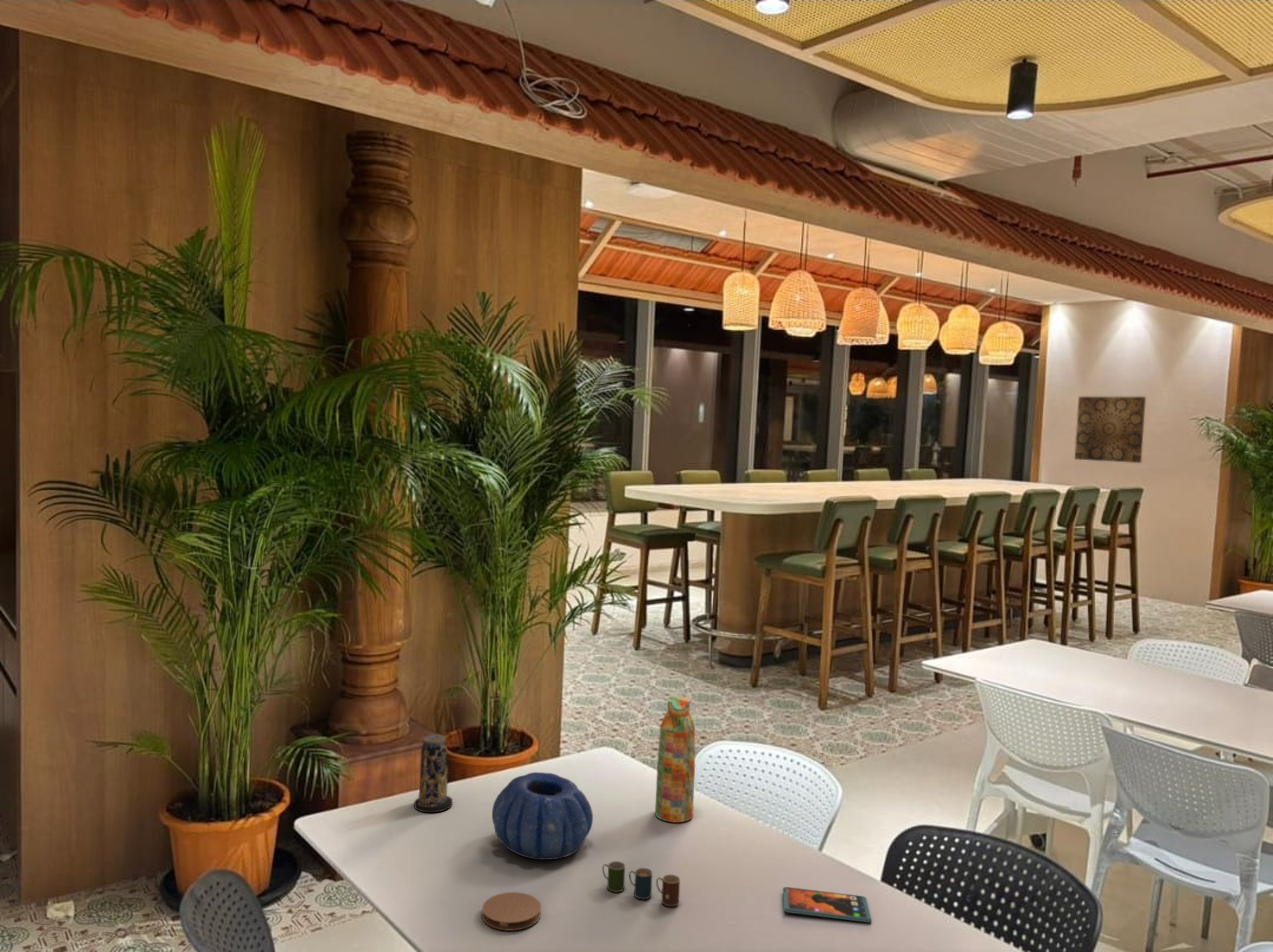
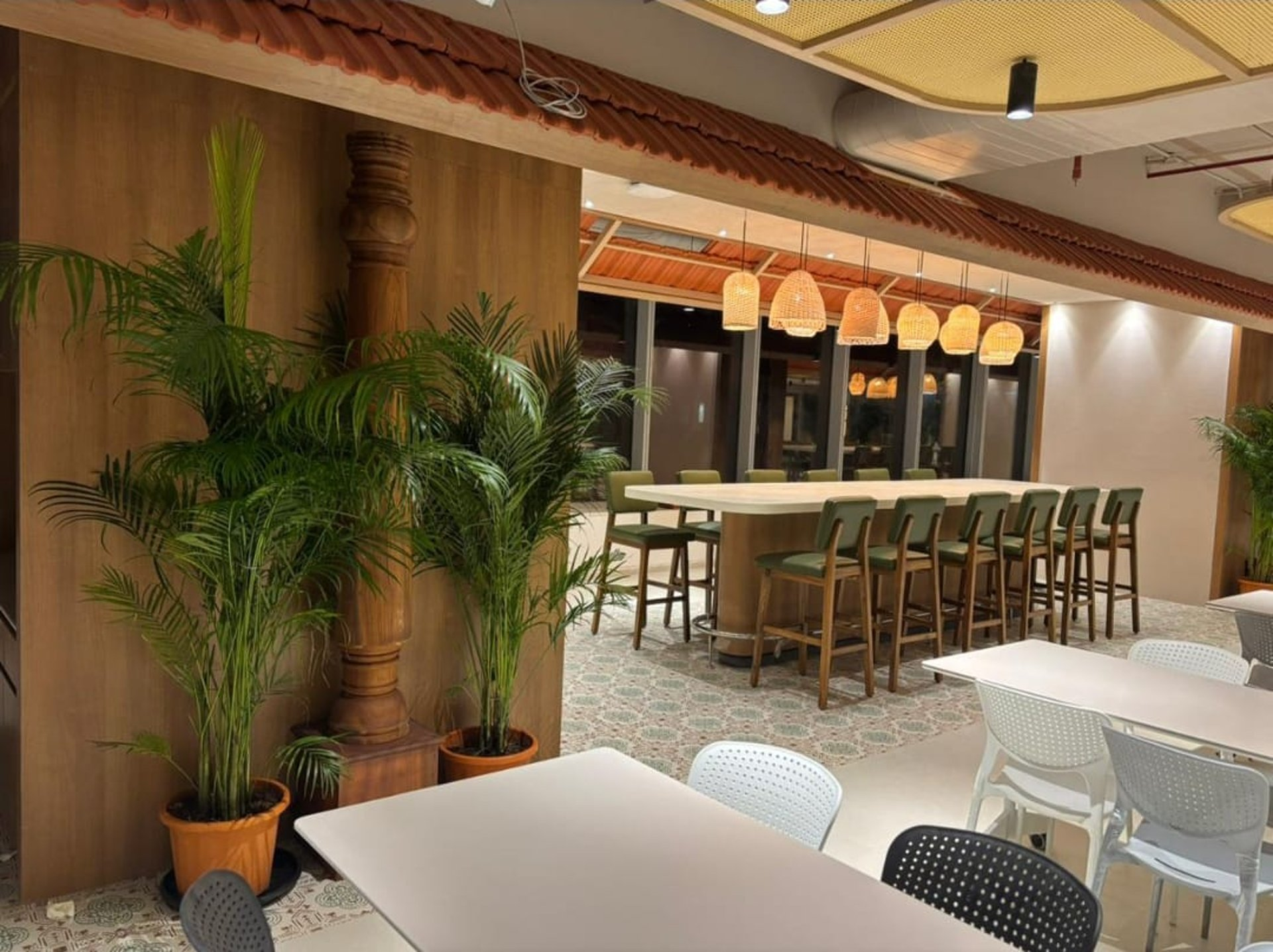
- cup (640, 874)
- wall art (1109, 429)
- water bottle (676, 757)
- candle (434, 772)
- smartphone (825, 904)
- coaster (511, 910)
- decorative bowl (542, 813)
